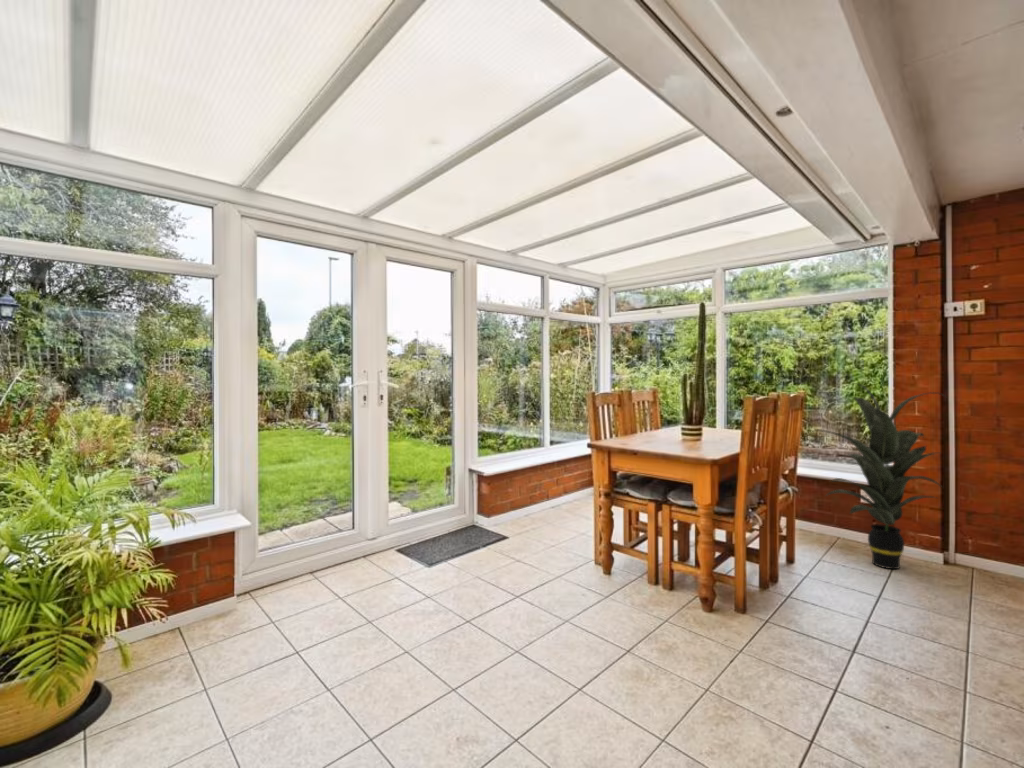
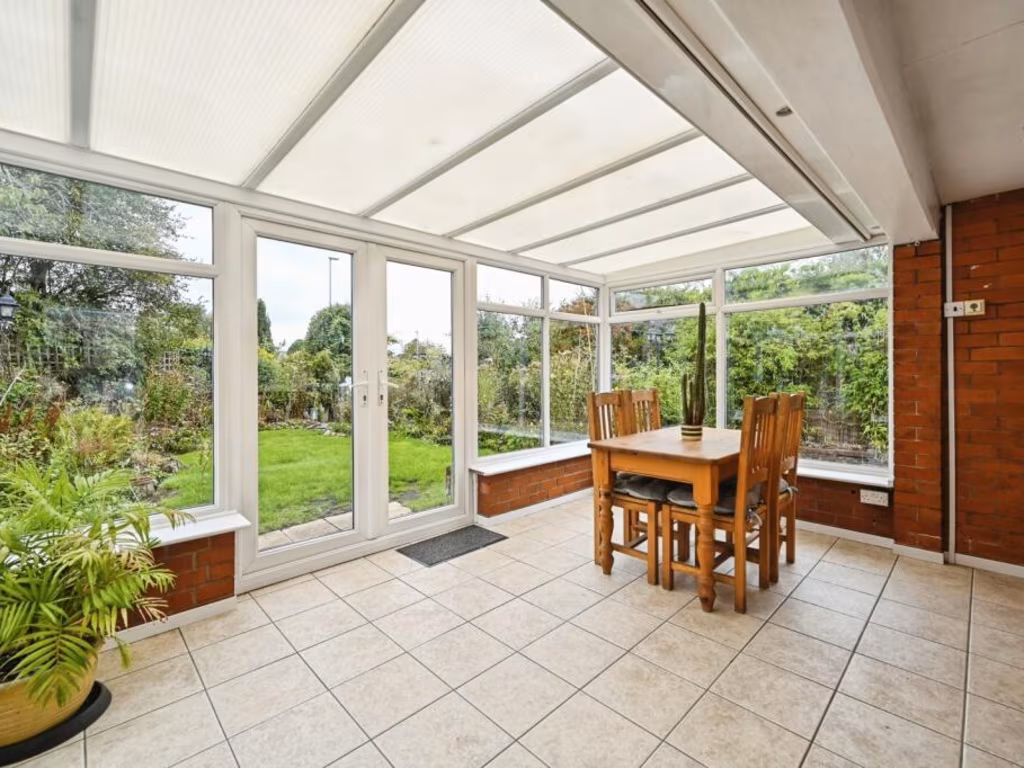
- indoor plant (878, 472)
